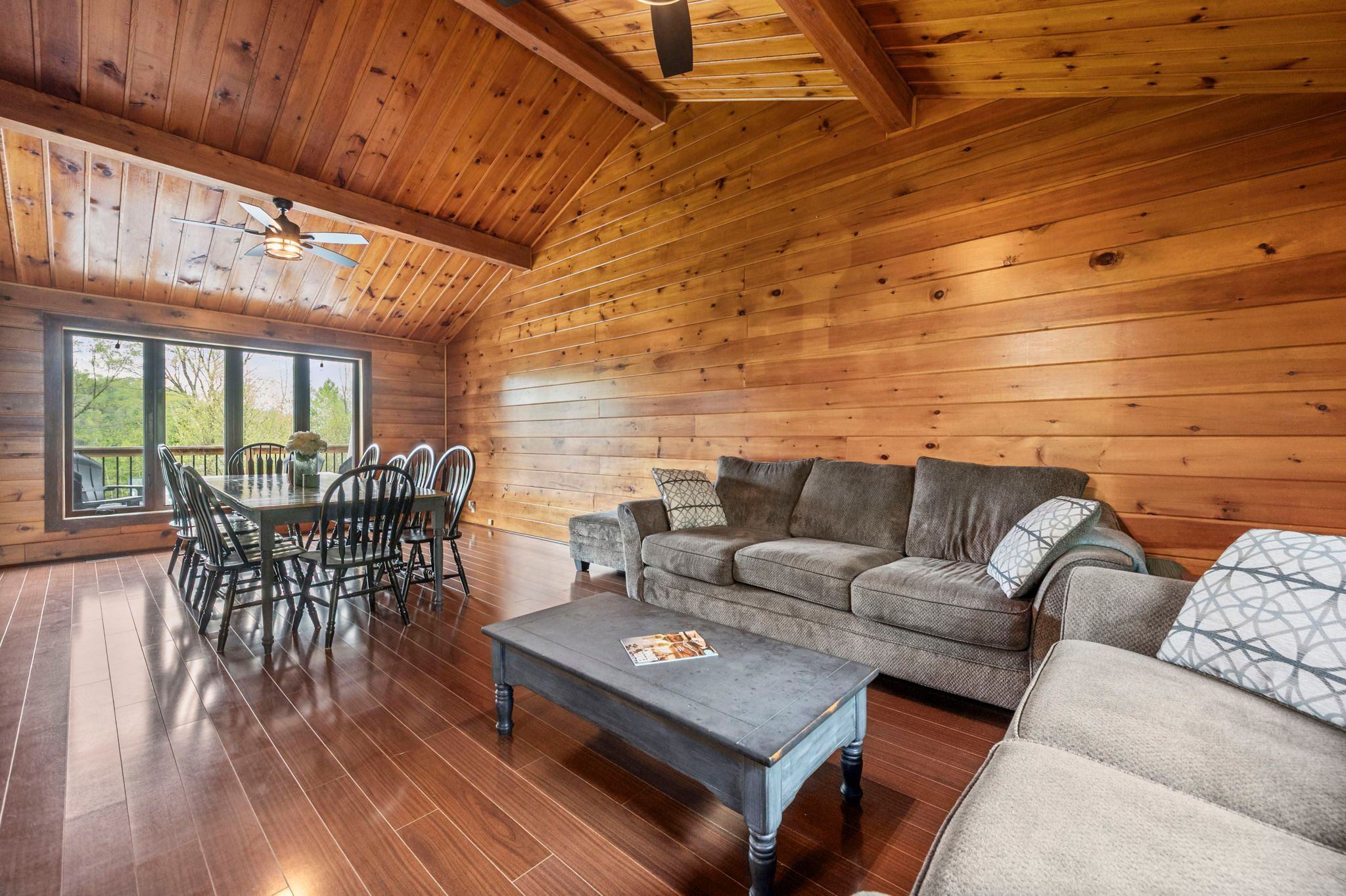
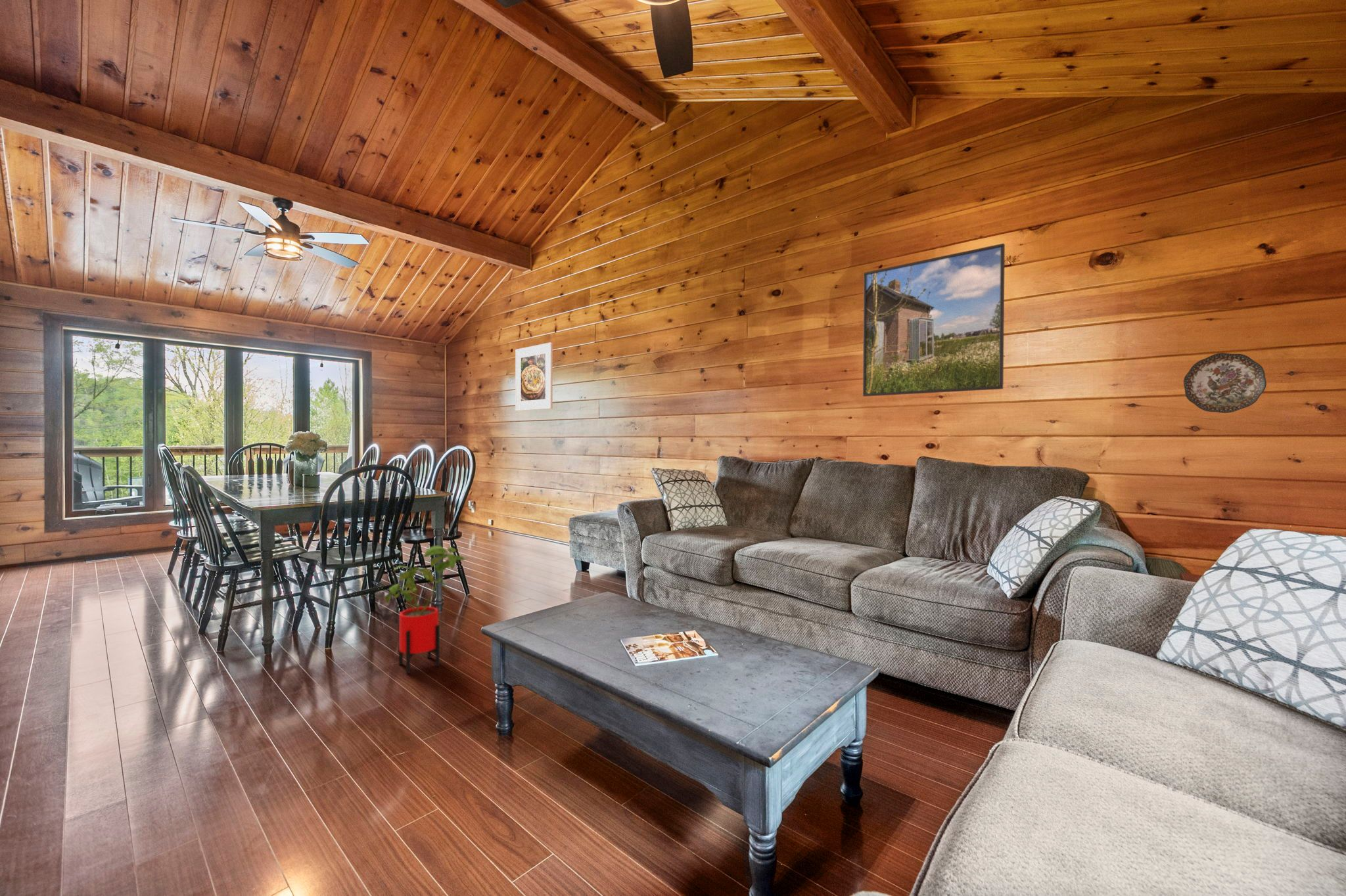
+ decorative plate (1223, 383)
+ house plant (422, 607)
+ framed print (533, 378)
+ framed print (928, 326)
